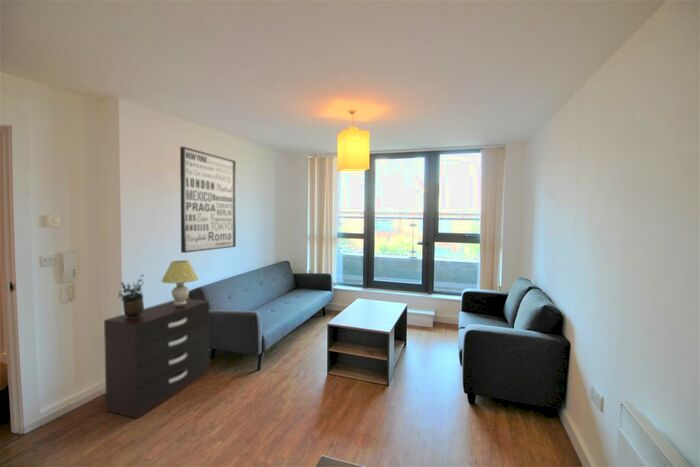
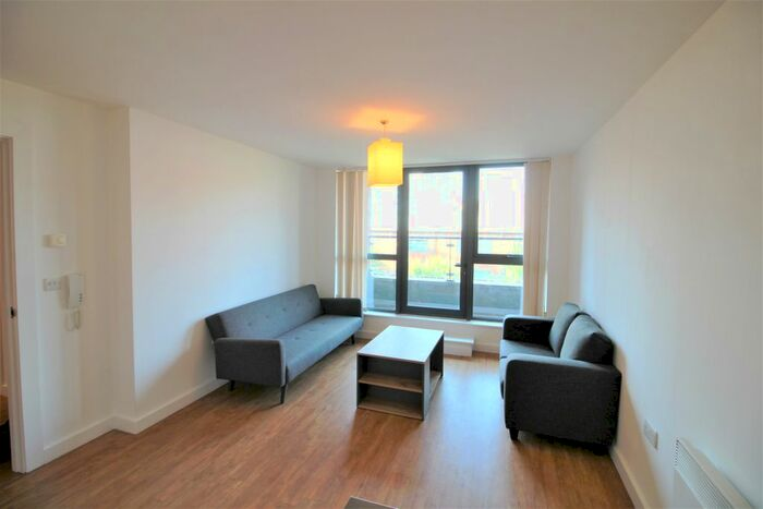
- wall art (210, 202)
- dresser (164, 350)
- table lamp (180, 283)
- potted plant (133, 295)
